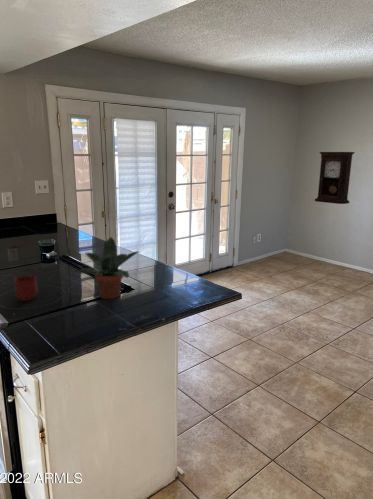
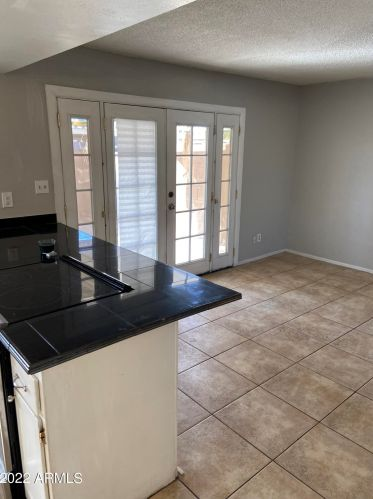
- mug (25, 287)
- pendulum clock (333, 177)
- potted plant (108, 268)
